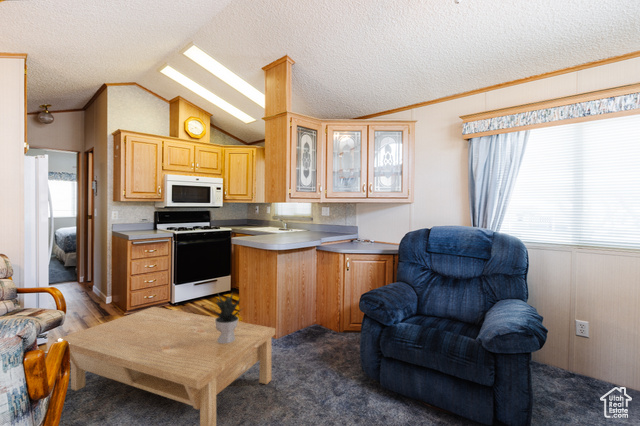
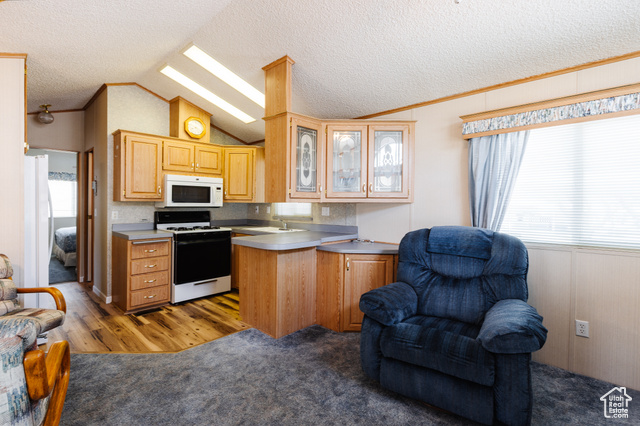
- coffee table (170, 360)
- potted plant (225, 315)
